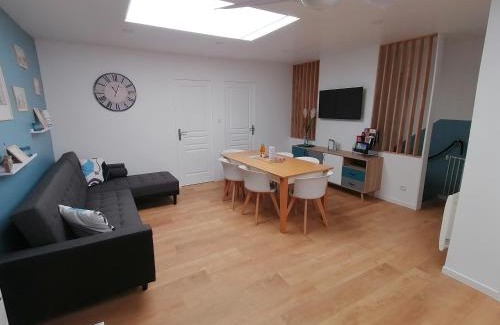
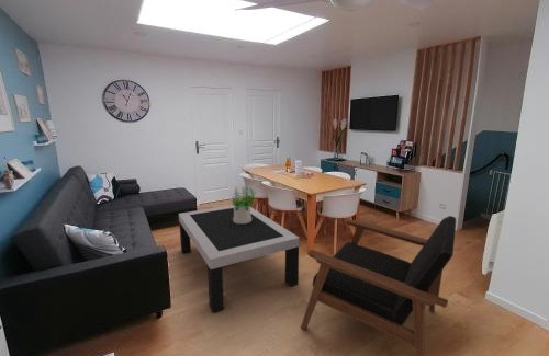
+ coffee table (232, 244)
+ potted plant (244, 204)
+ armchair (379, 271)
